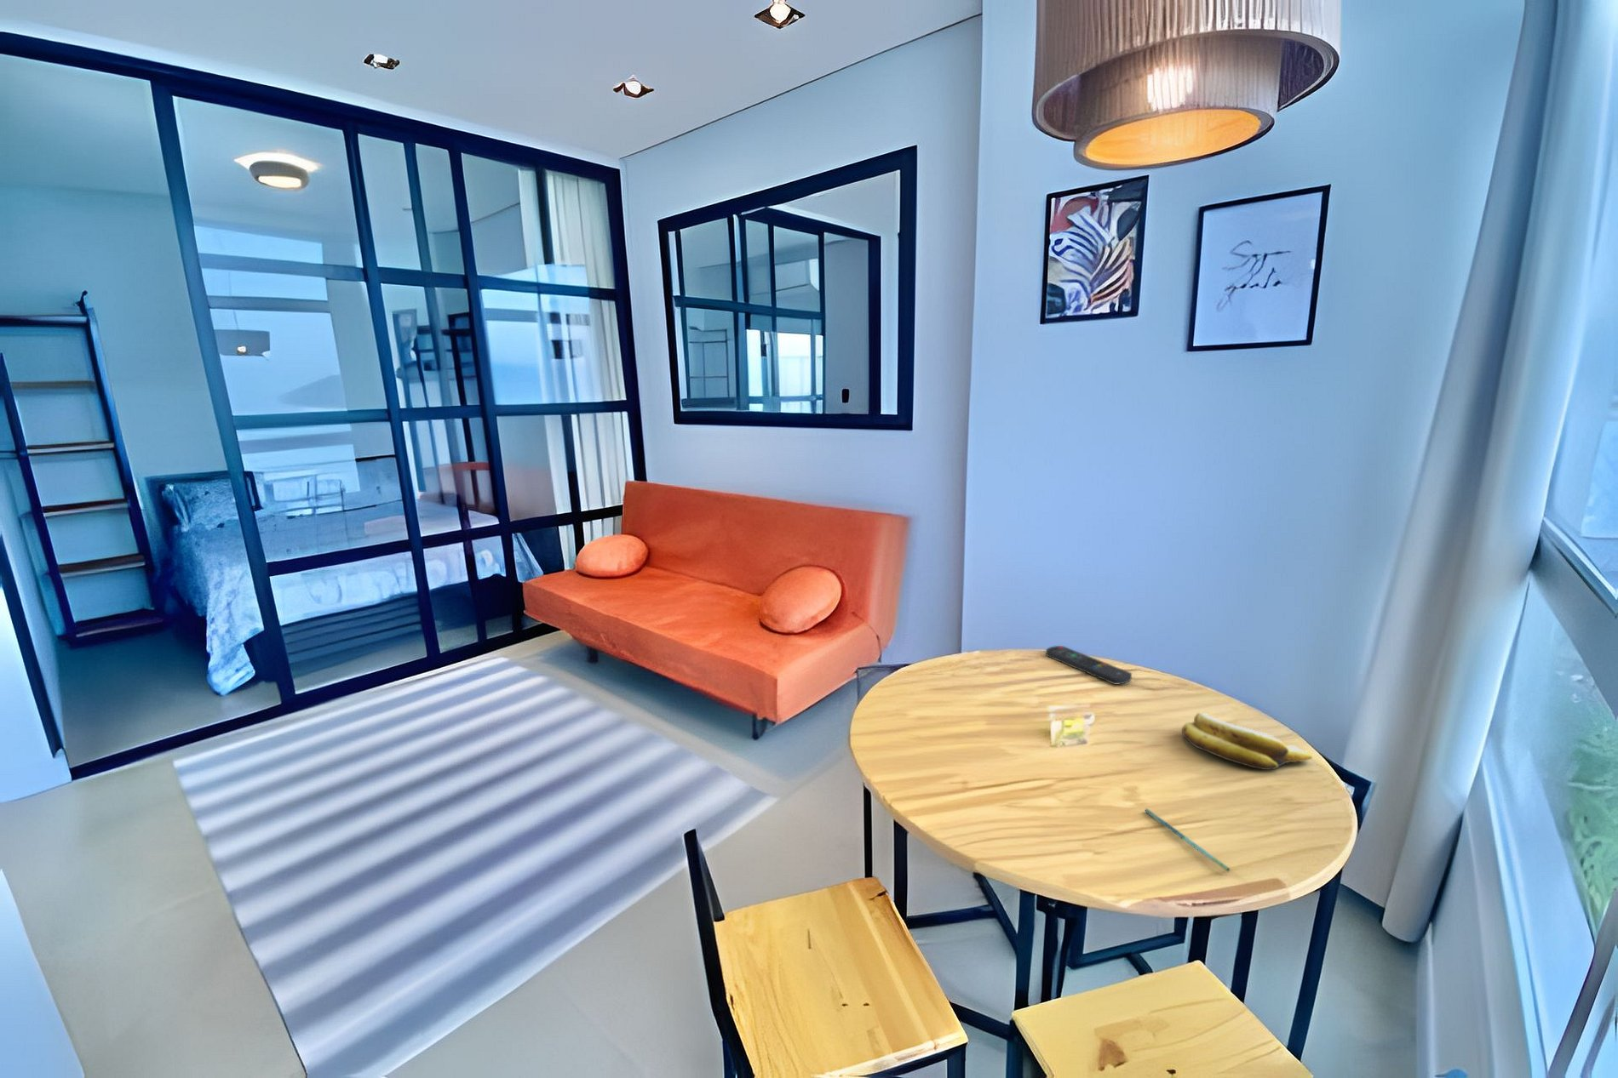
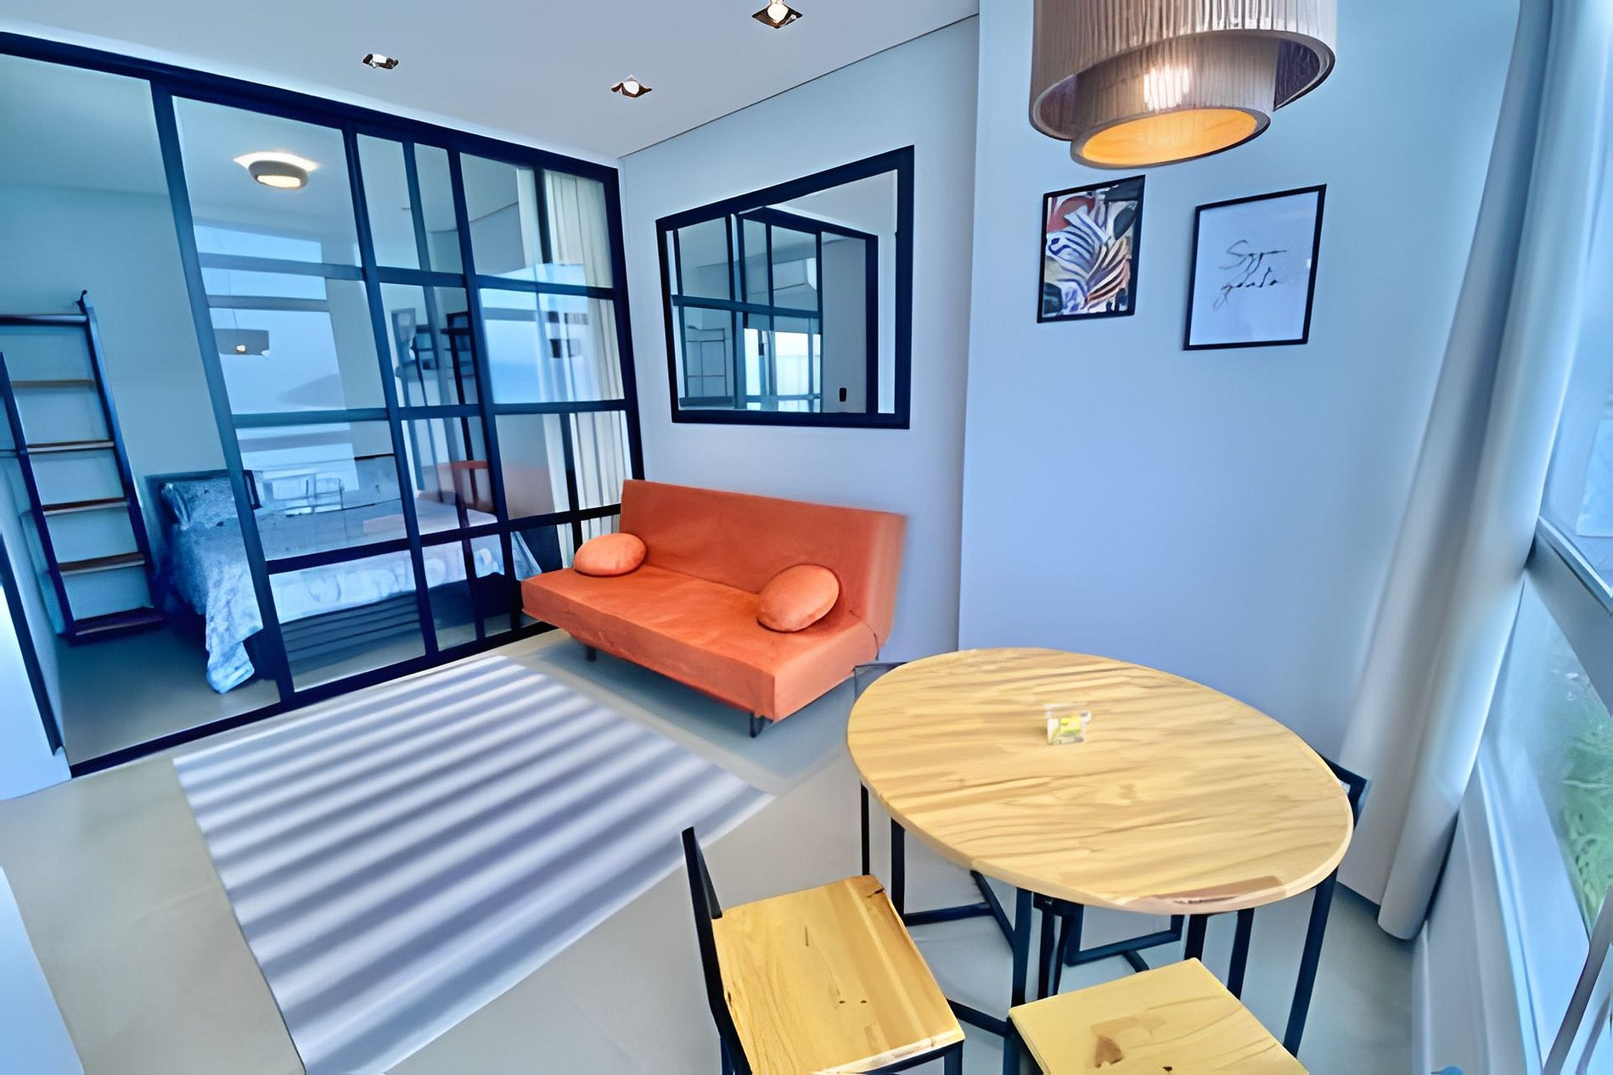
- remote control (1087, 663)
- banana (1241, 732)
- pen (1185, 837)
